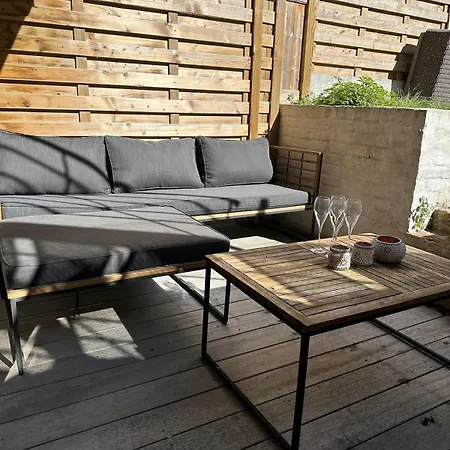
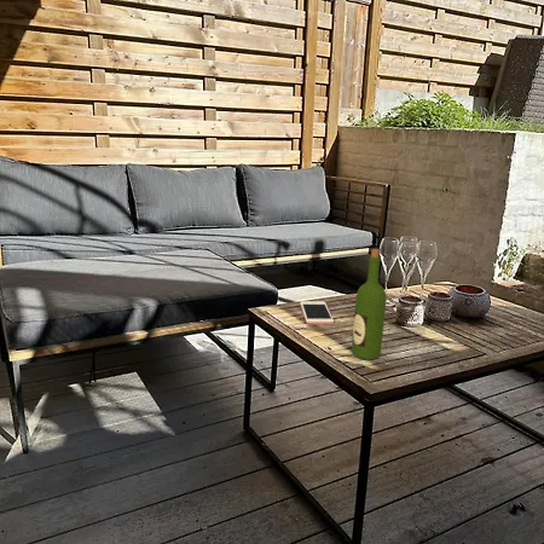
+ cell phone (316, 312)
+ wine bottle (370, 303)
